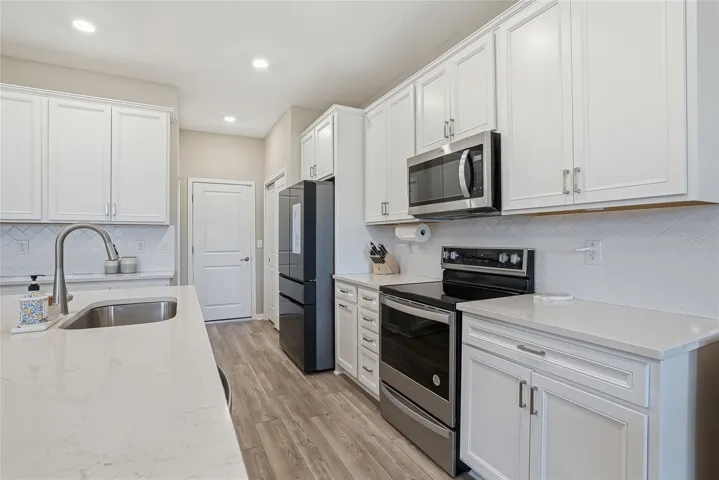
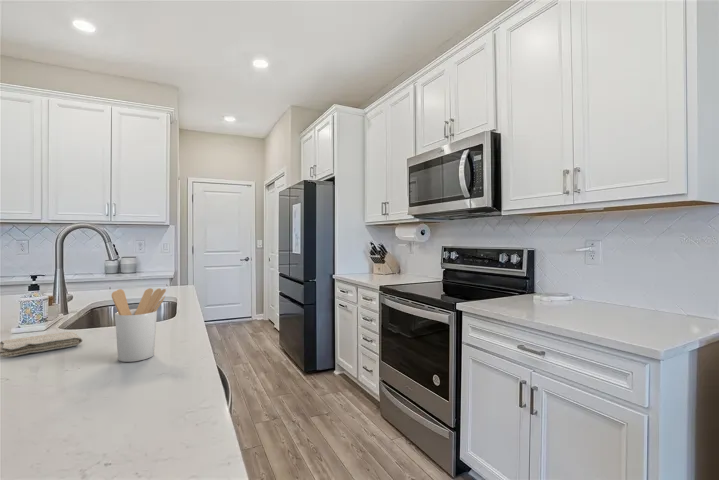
+ washcloth (40, 342)
+ utensil holder (142, 321)
